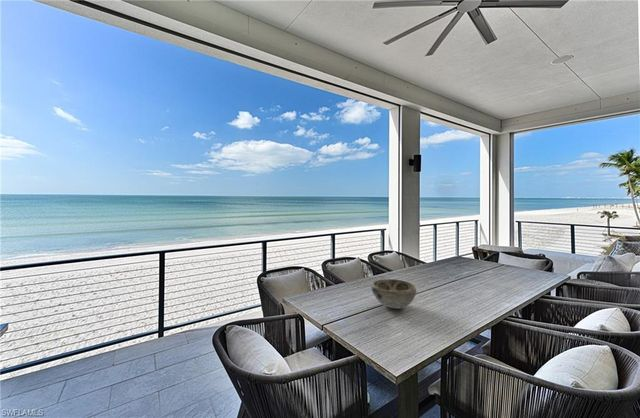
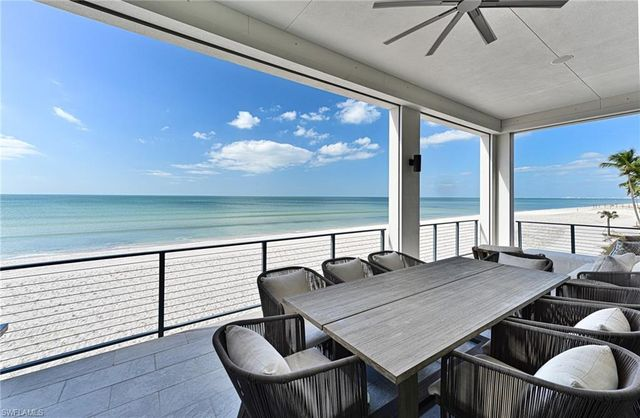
- decorative bowl (393, 295)
